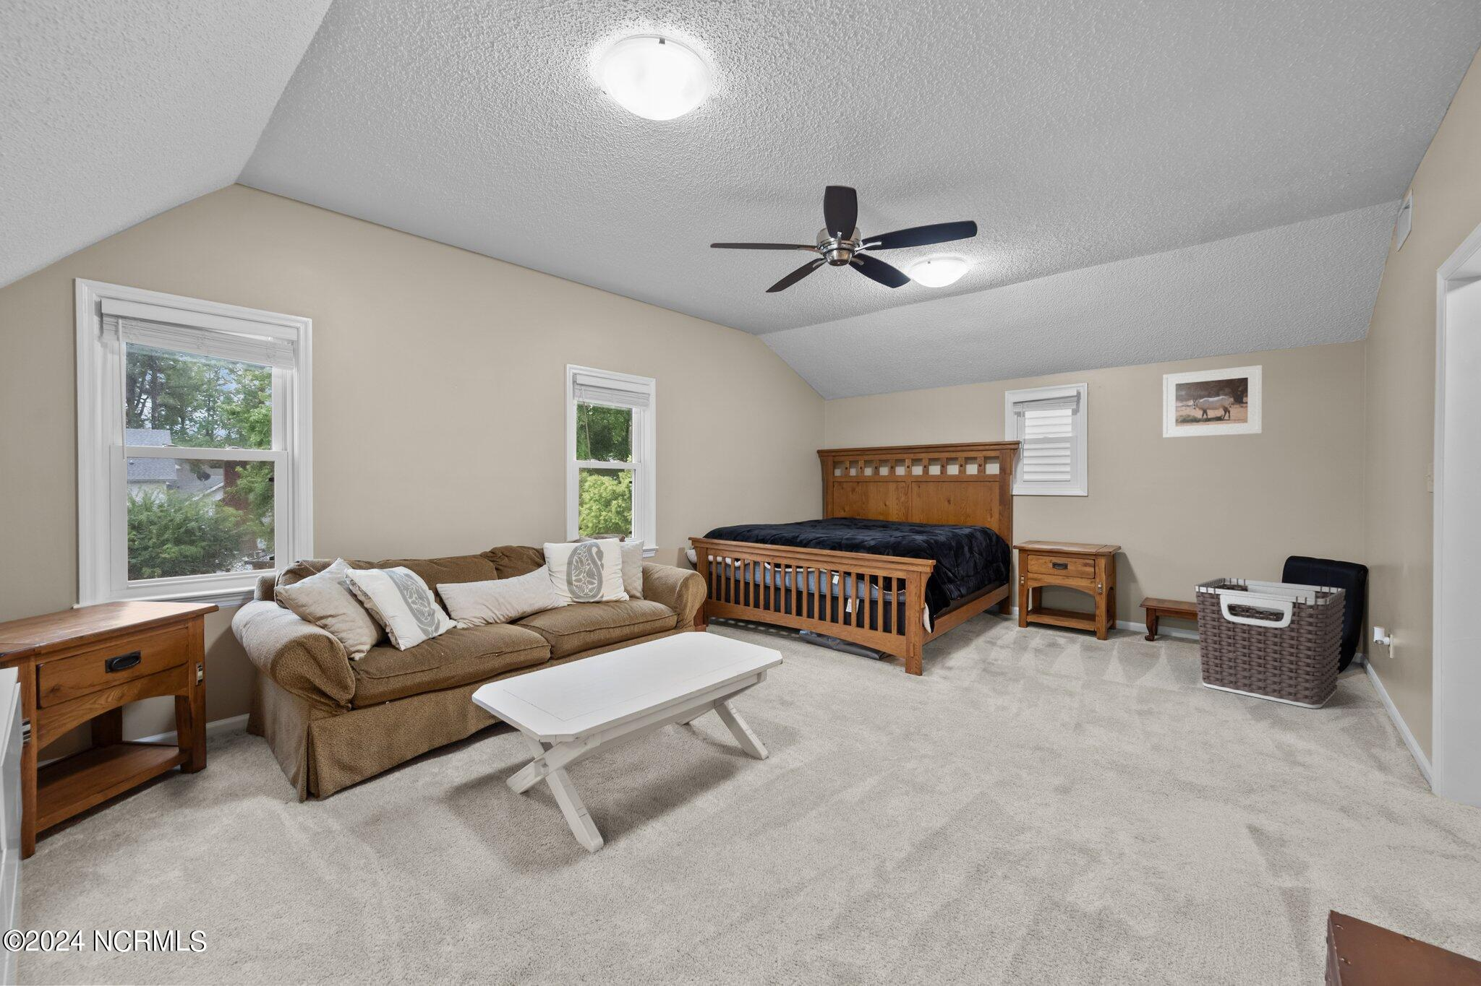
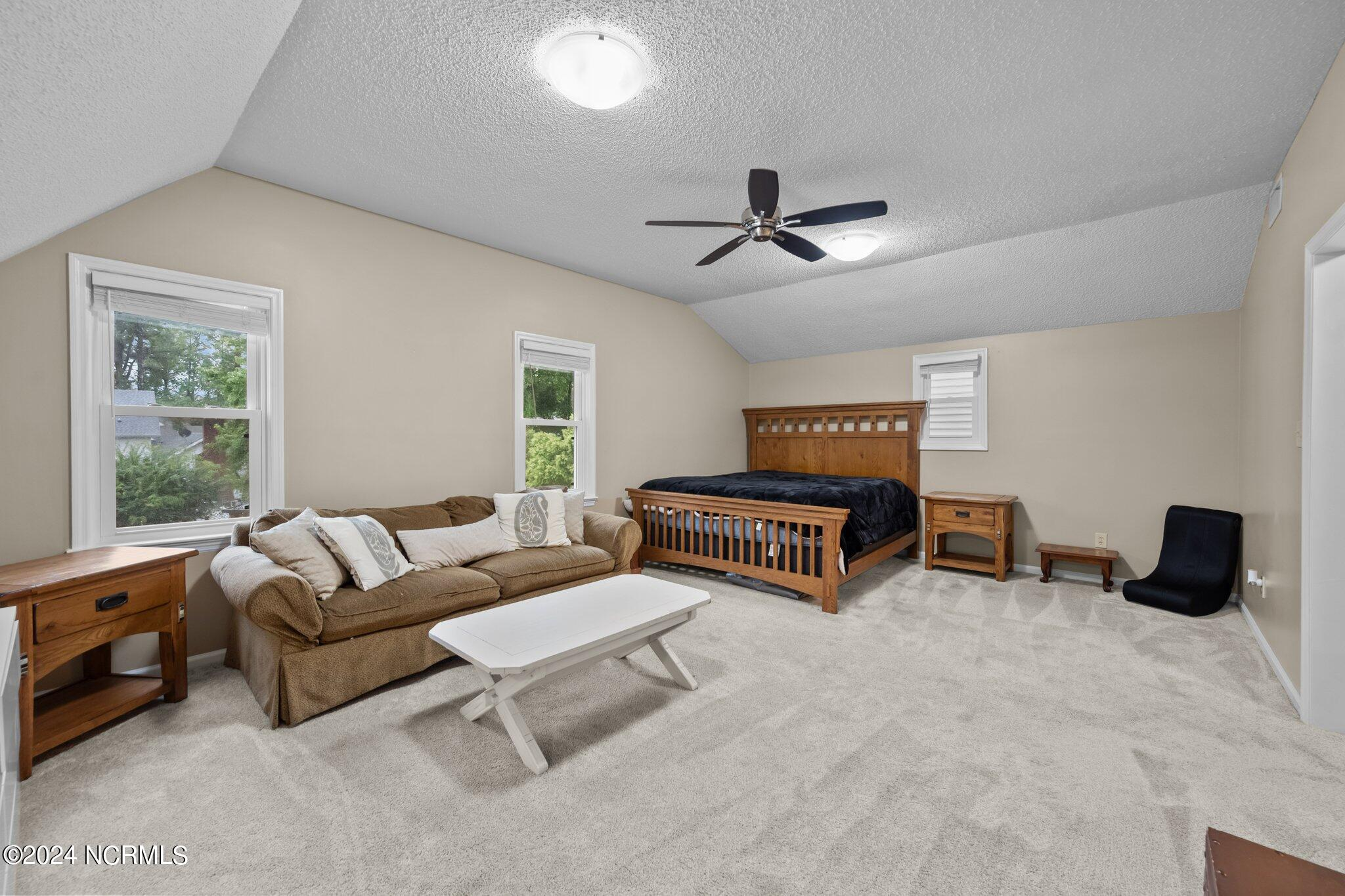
- clothes hamper (1267, 637)
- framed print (1210, 403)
